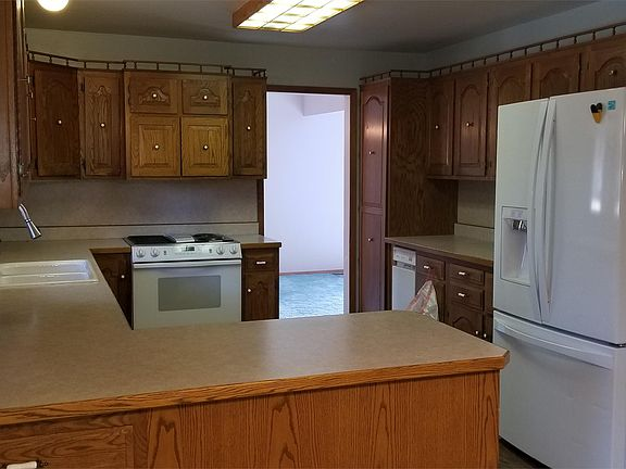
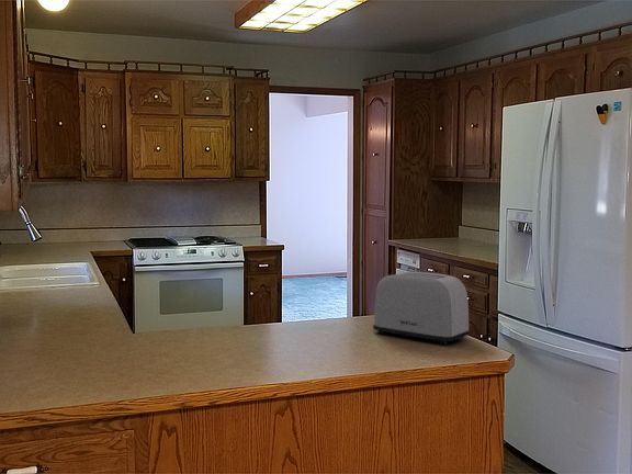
+ toaster (418, 304)
